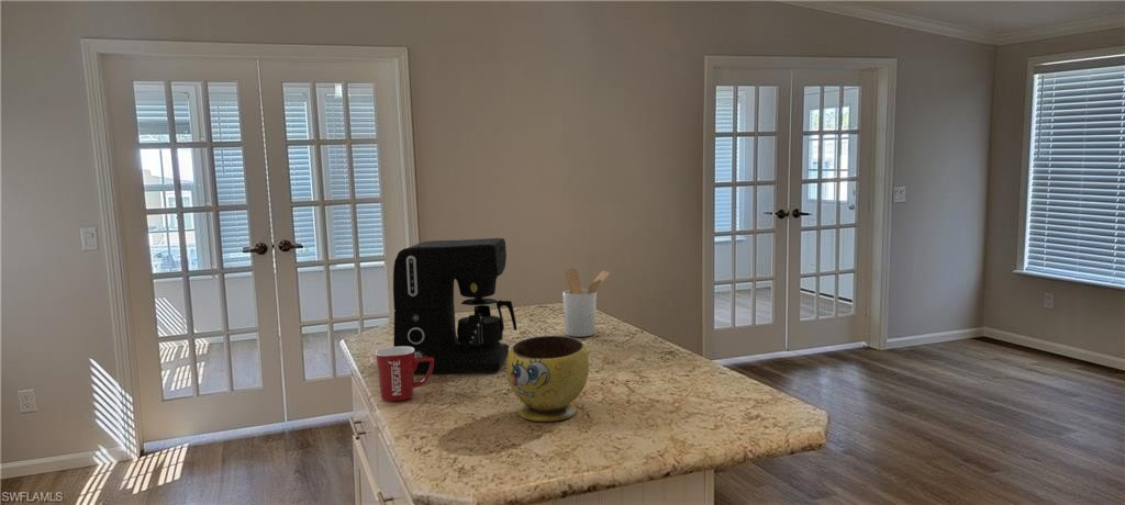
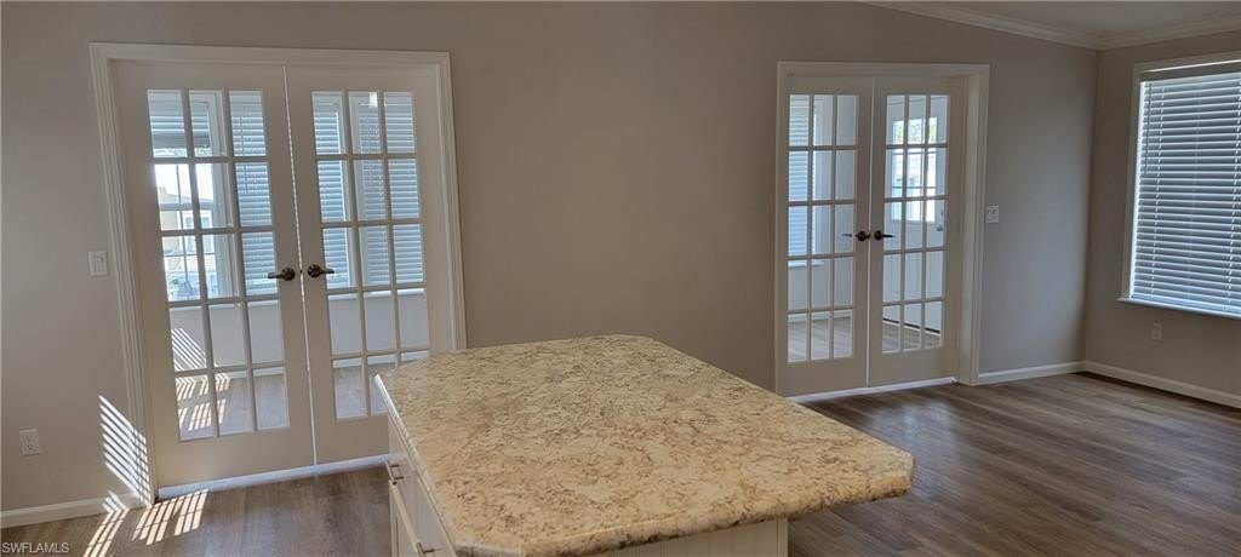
- bowl (547, 378)
- mug (405, 372)
- coffee maker (461, 303)
- utensil holder (587, 301)
